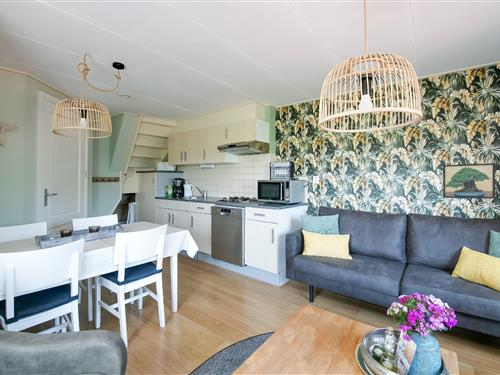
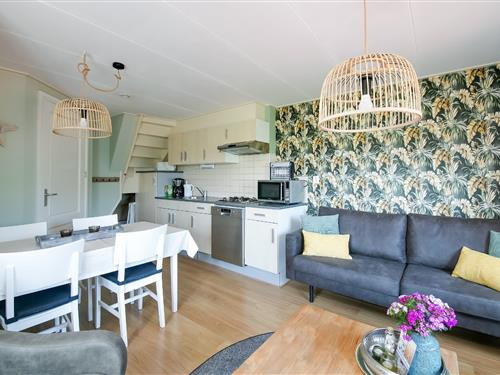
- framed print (467, 181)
